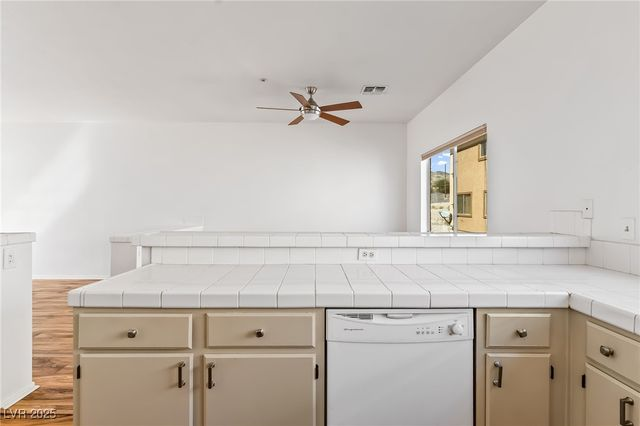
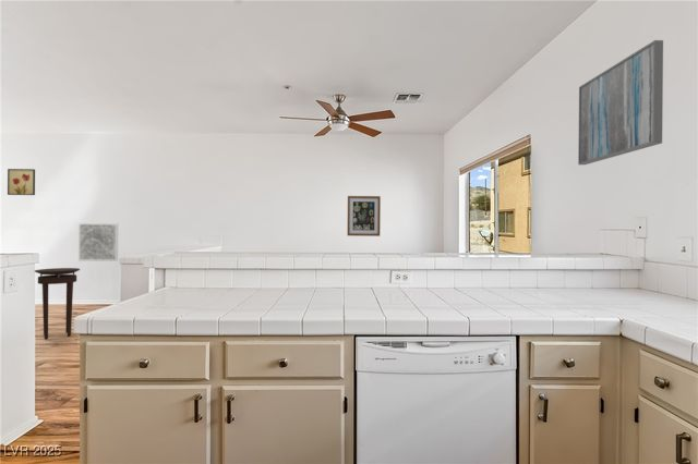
+ wall art (614, 111)
+ stool (67, 302)
+ wall art (363, 216)
+ wall art (22, 182)
+ wall art (98, 242)
